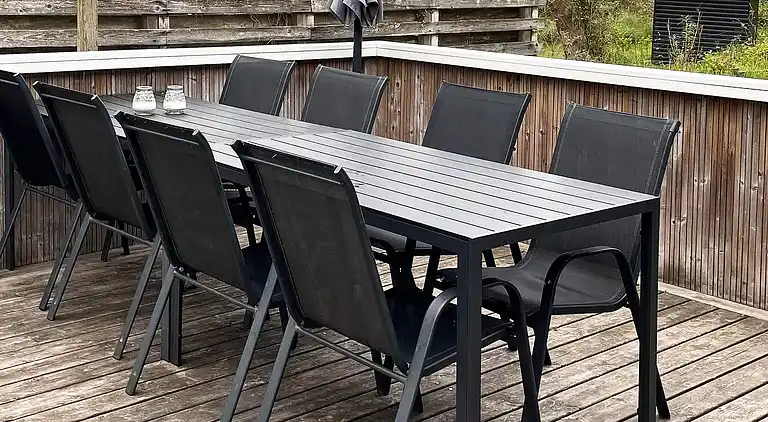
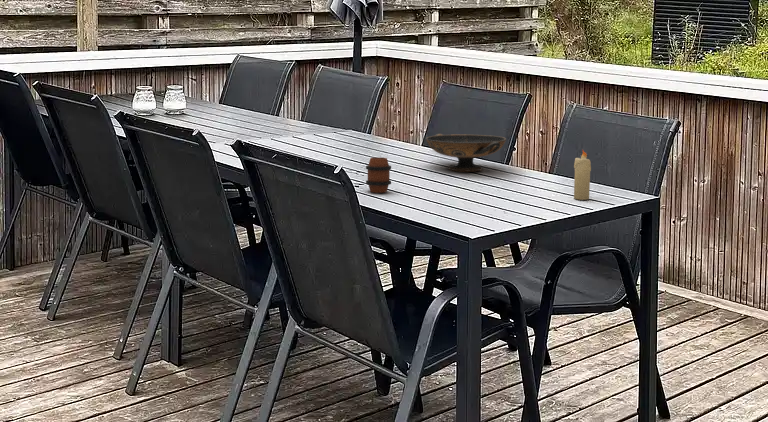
+ decorative bowl (465, 153)
+ candle (582, 174)
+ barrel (378, 174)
